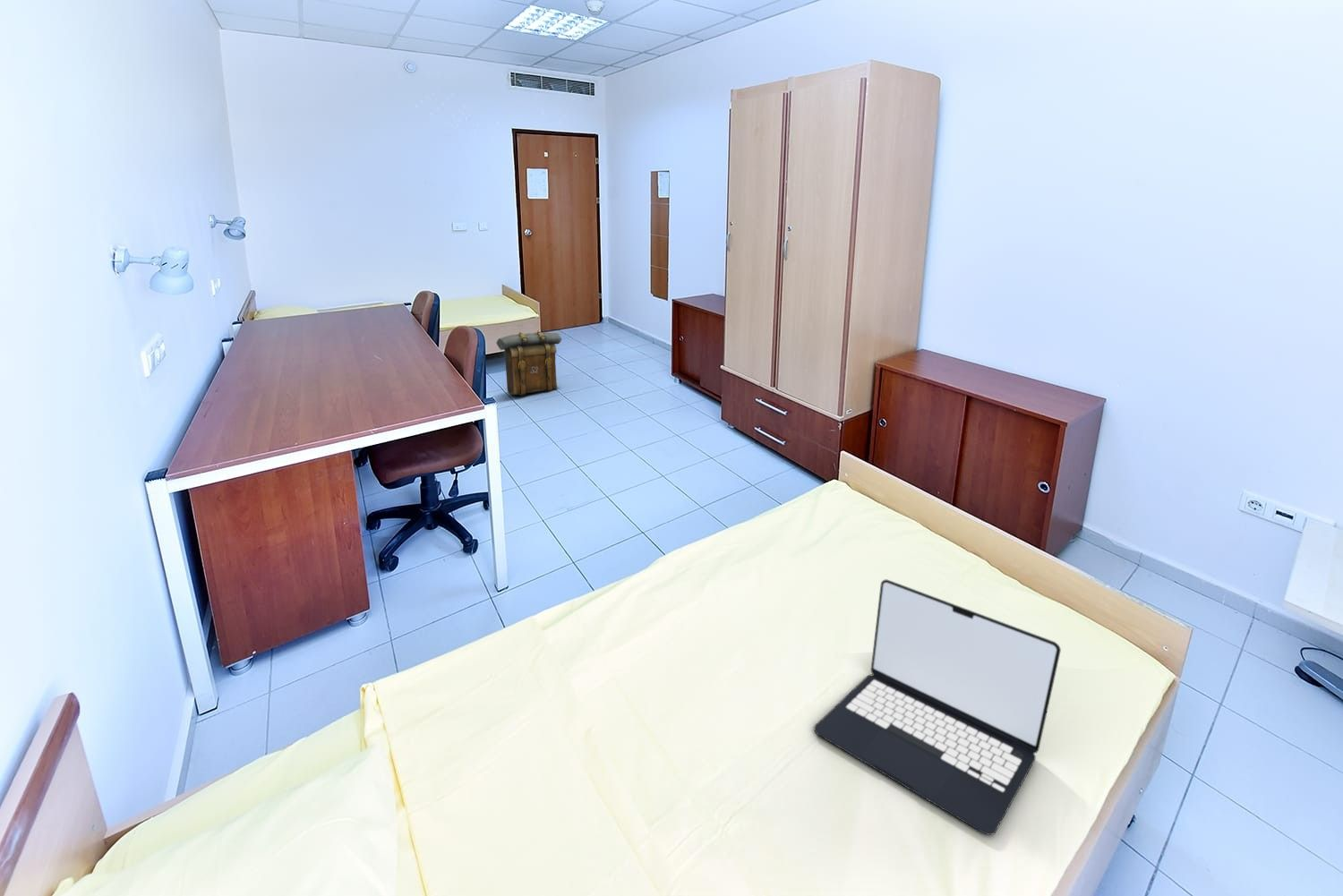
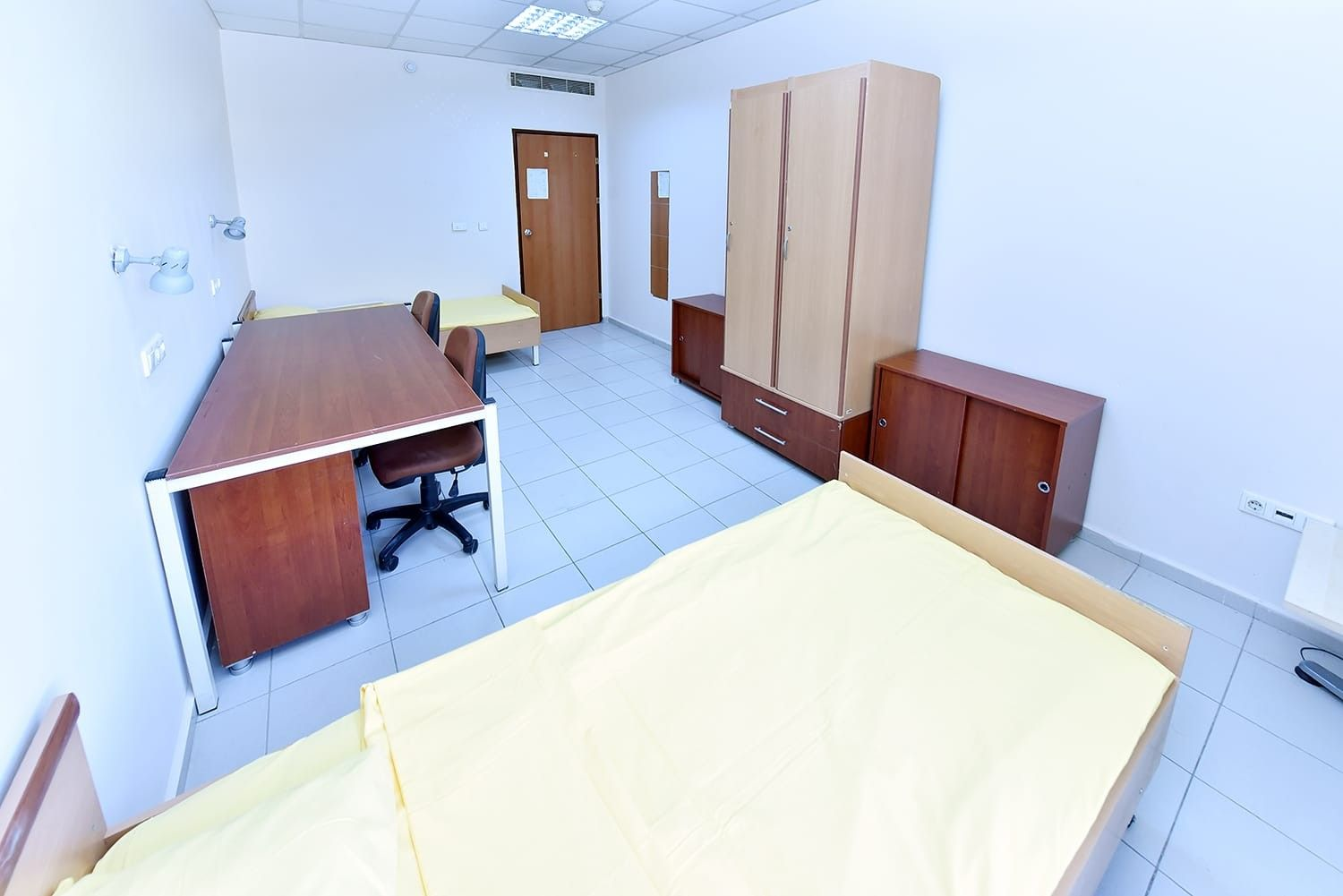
- laptop (929, 691)
- backpack (531, 362)
